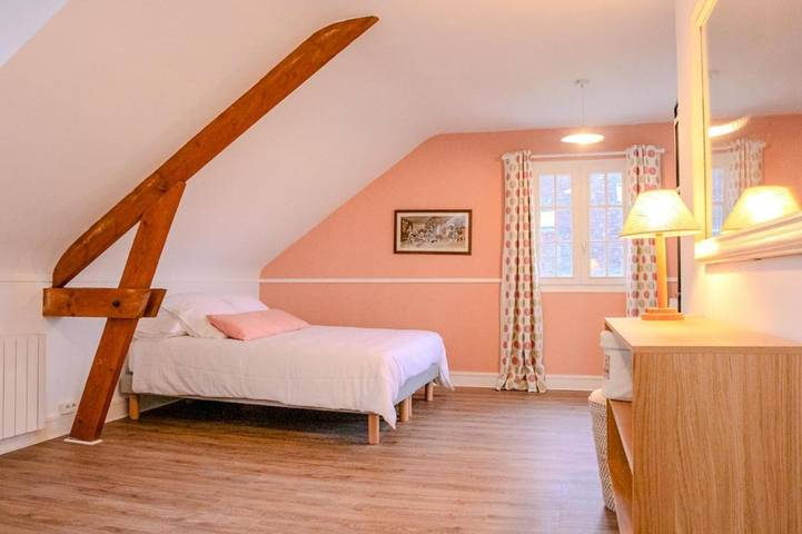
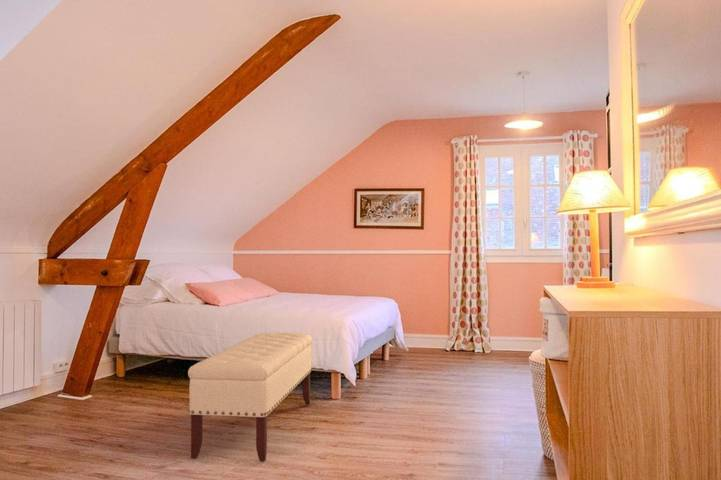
+ bench (259, 386)
